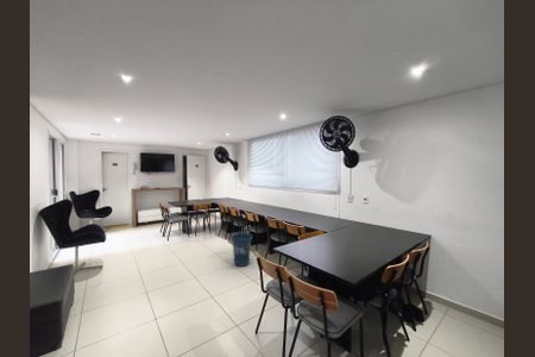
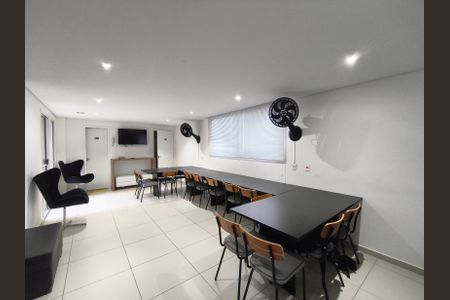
- trash bin (241, 249)
